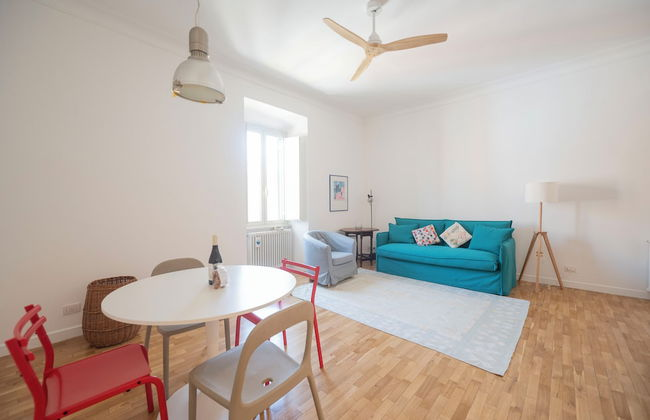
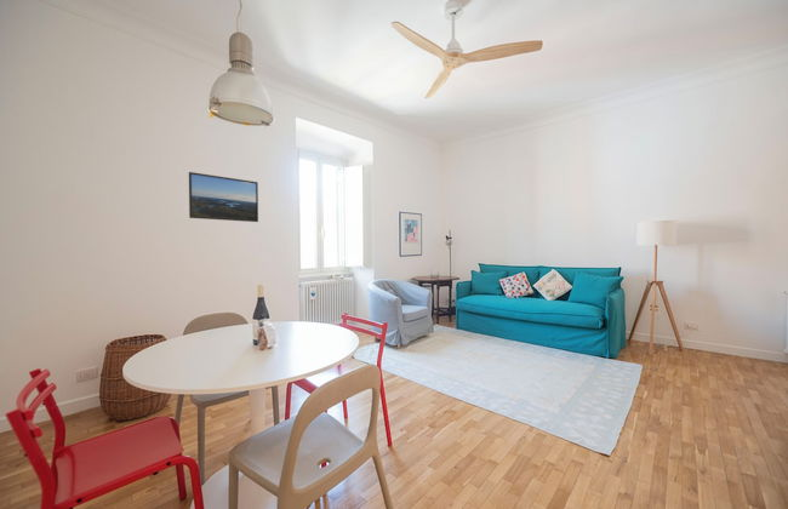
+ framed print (225, 199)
